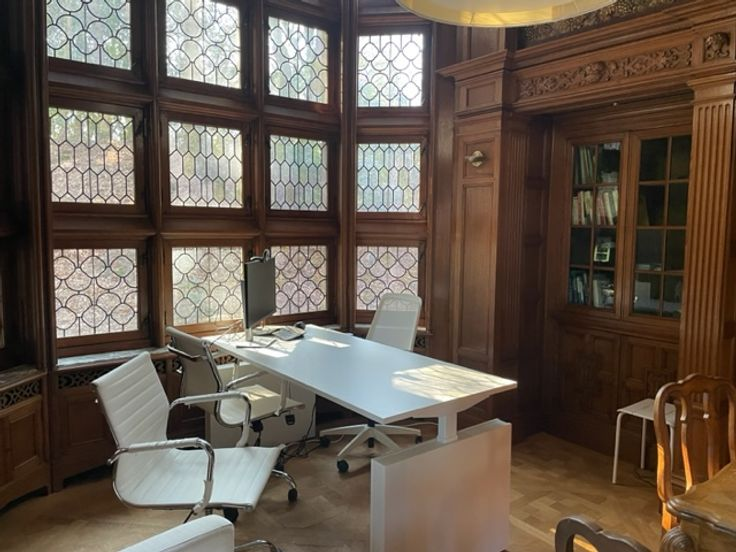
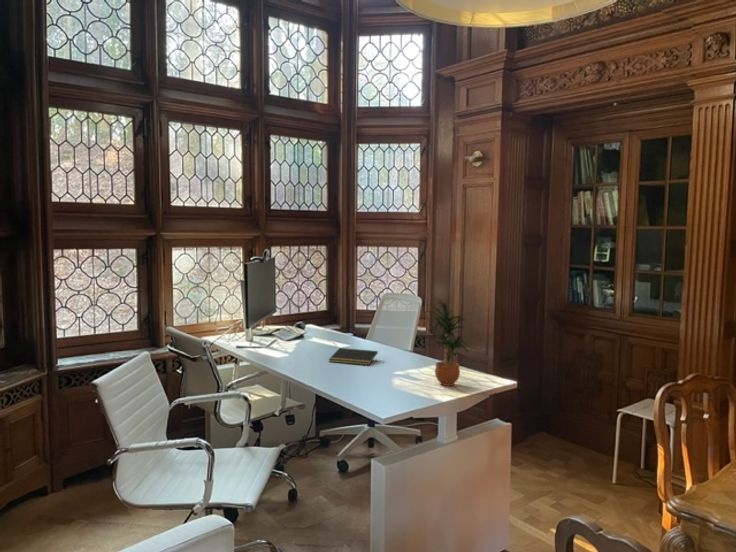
+ potted plant (447, 341)
+ notepad (353, 356)
